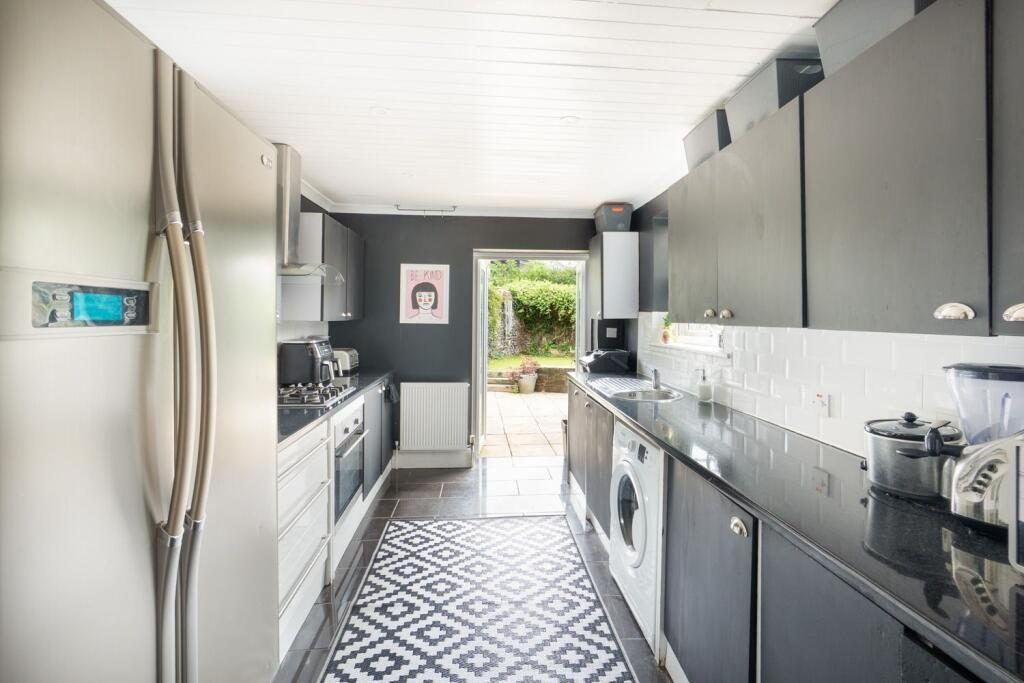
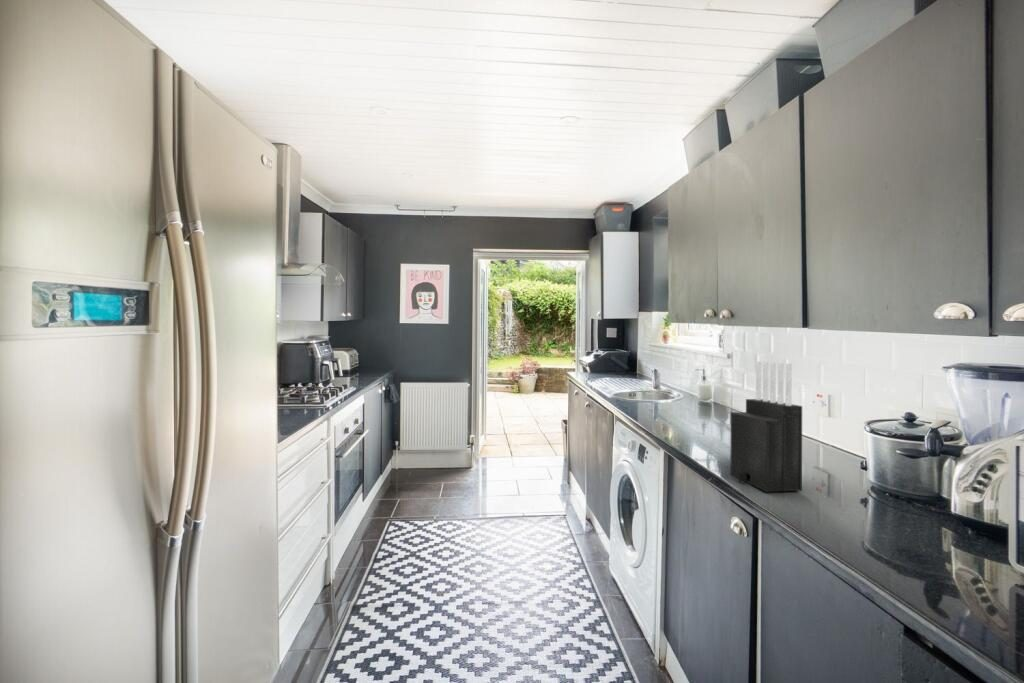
+ knife block (760, 422)
